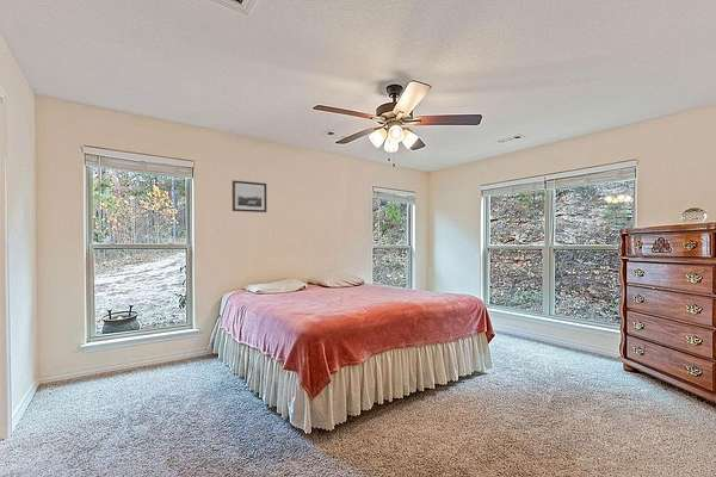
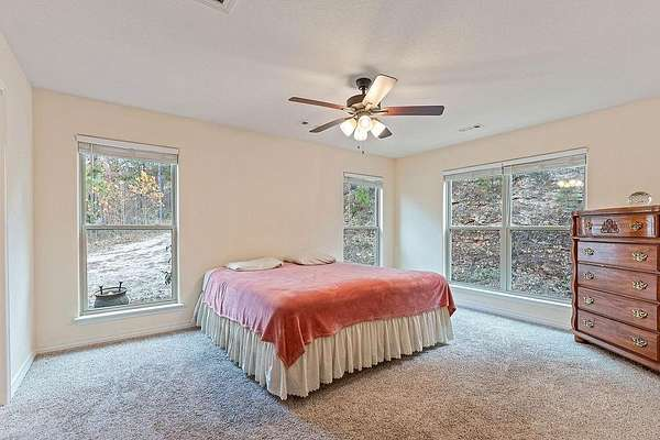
- wall art (249, 197)
